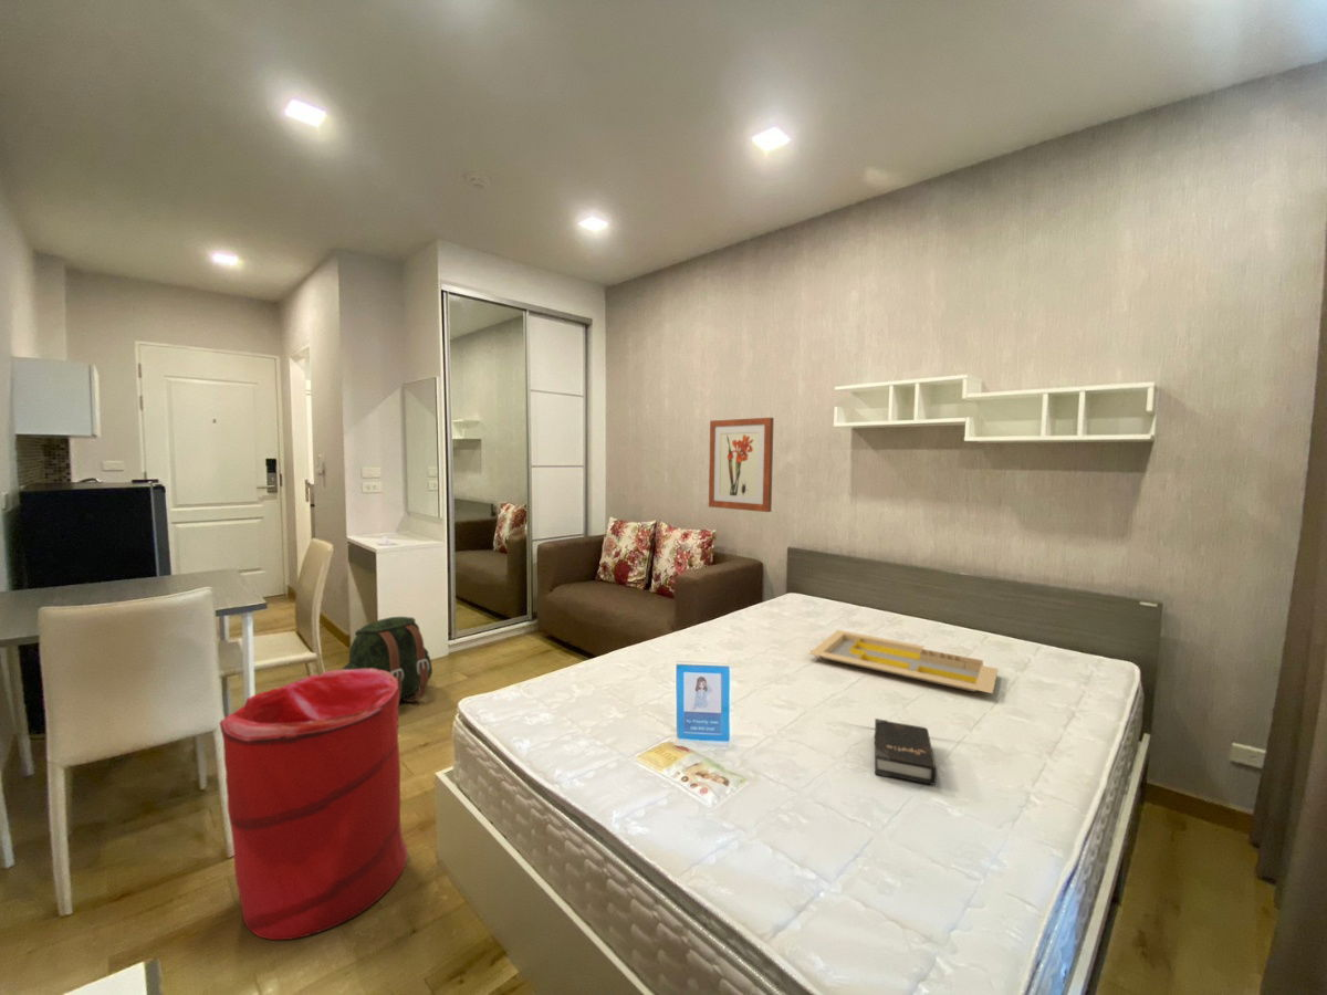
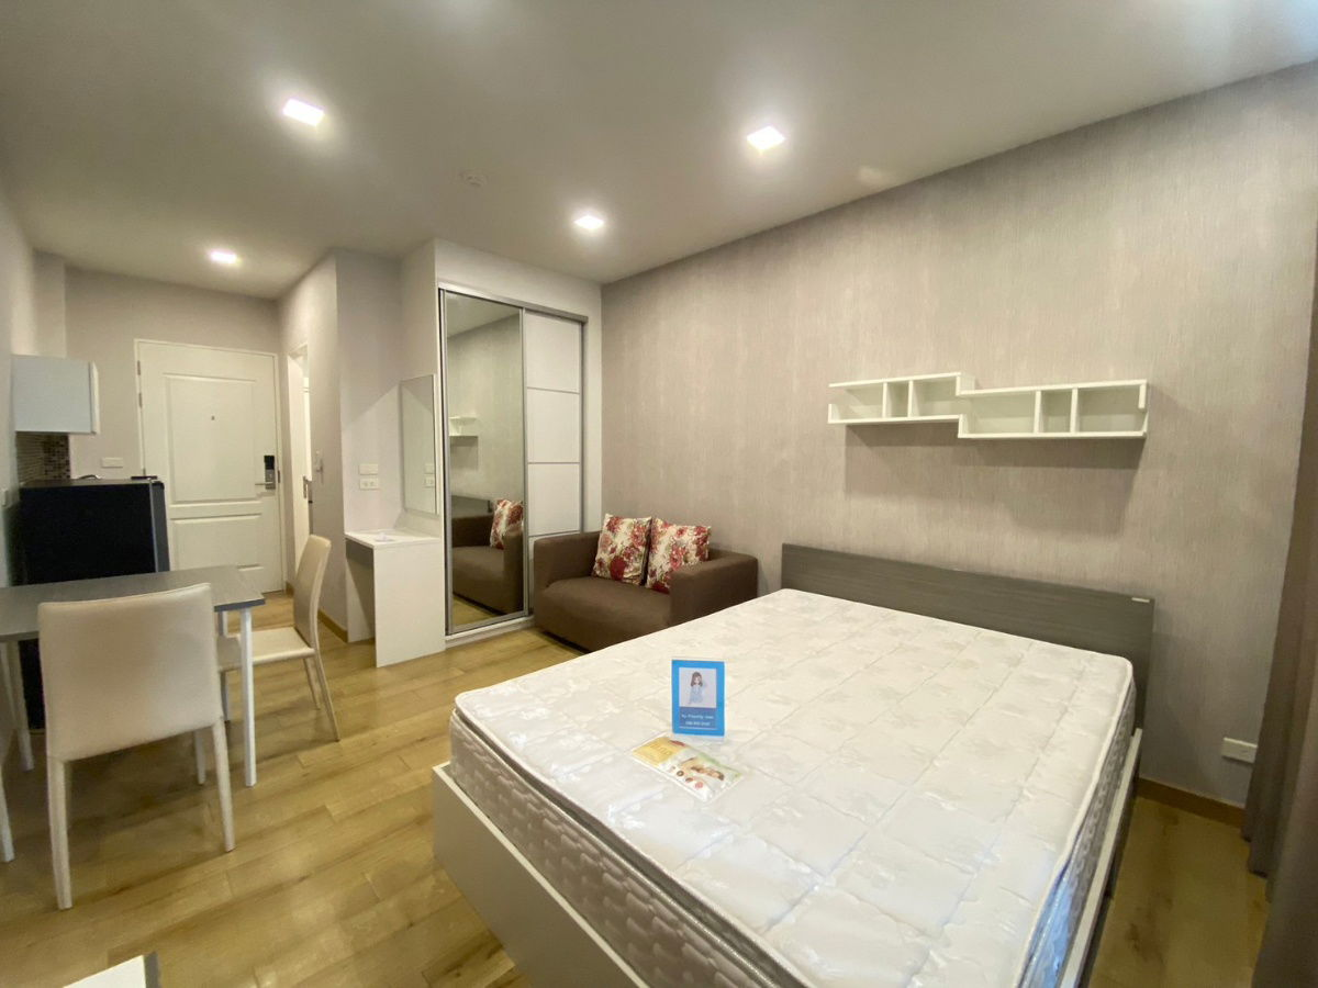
- backpack (388, 660)
- serving tray (902, 660)
- wall art (739, 464)
- hardback book (902, 750)
- laundry hamper (318, 786)
